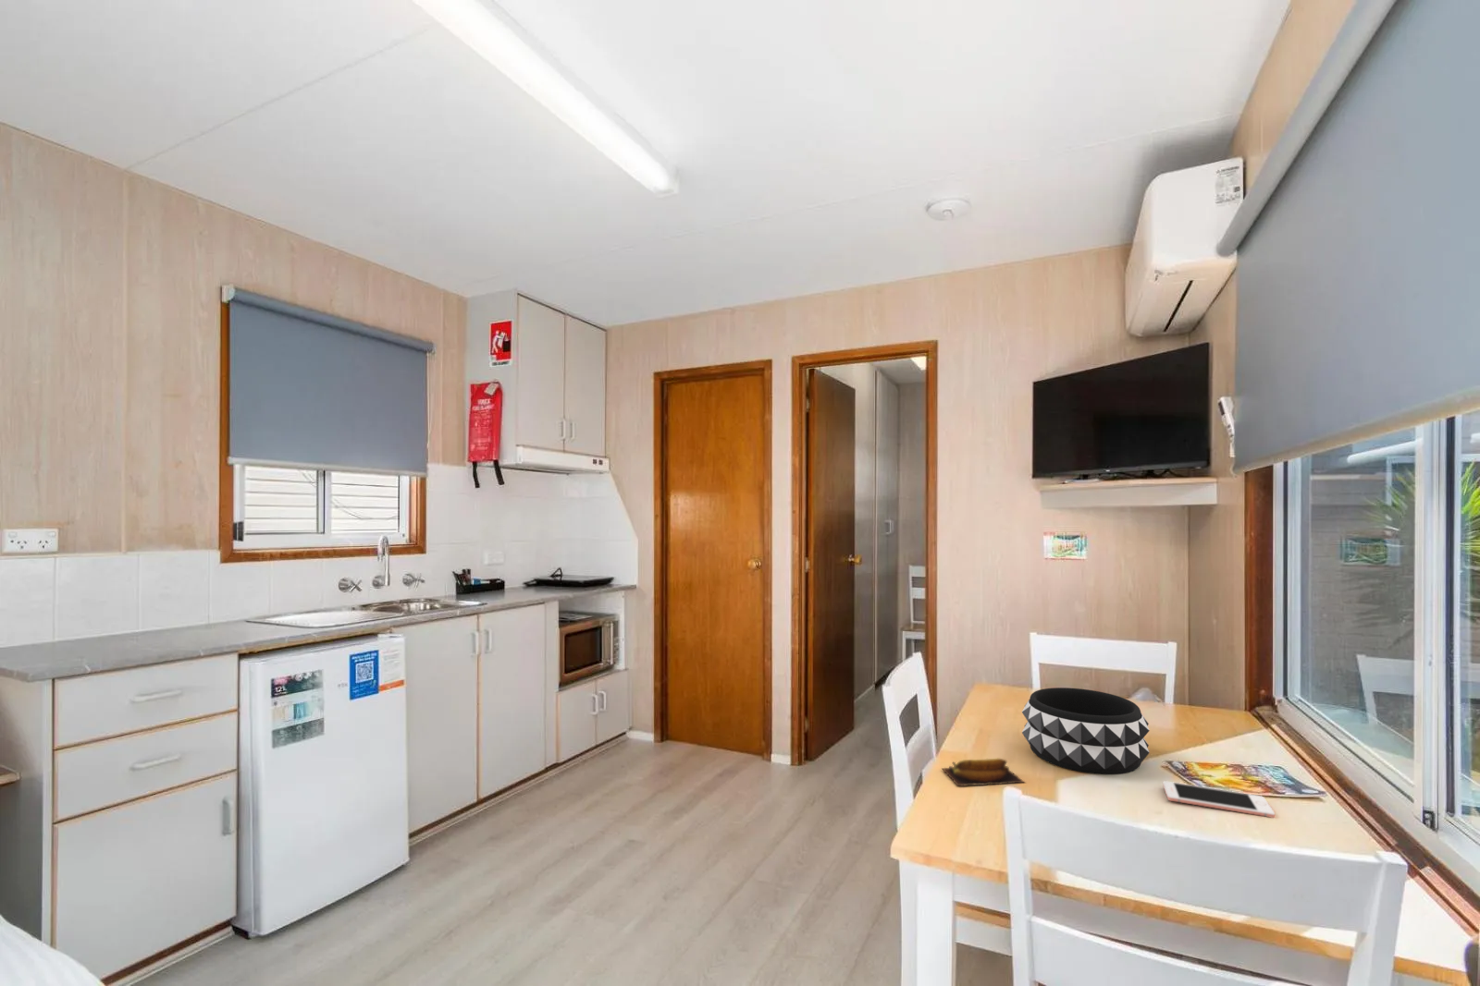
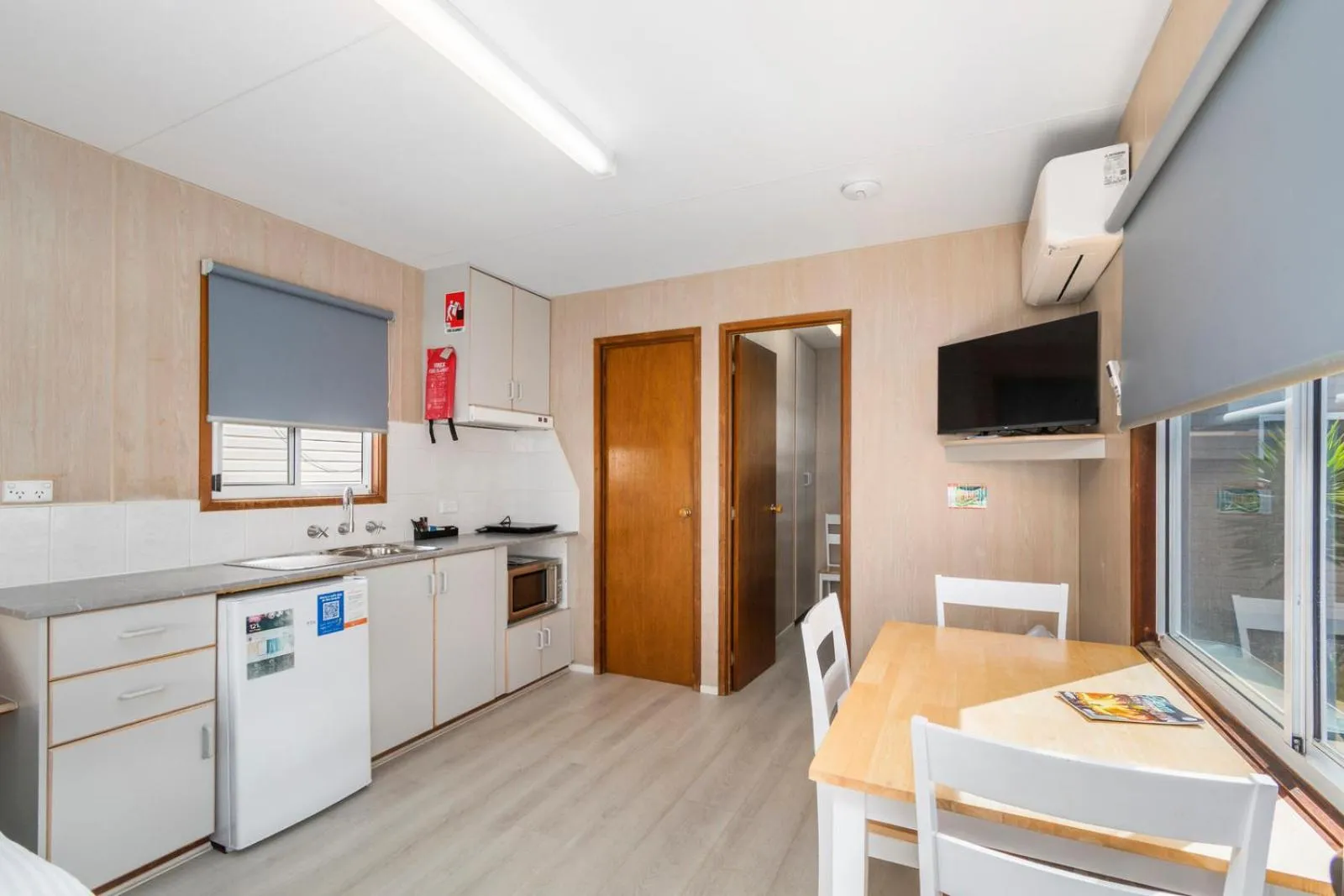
- decorative bowl (1084, 727)
- cell phone (1216, 799)
- banana (981, 766)
